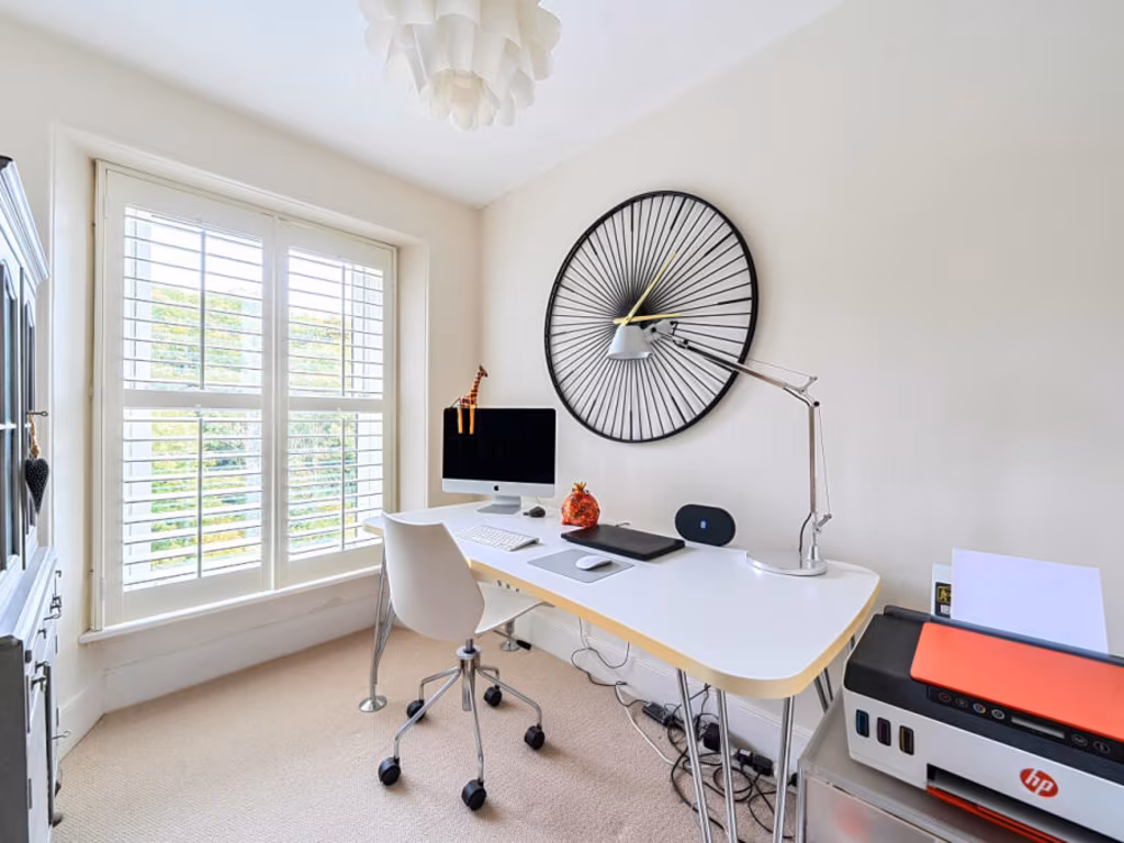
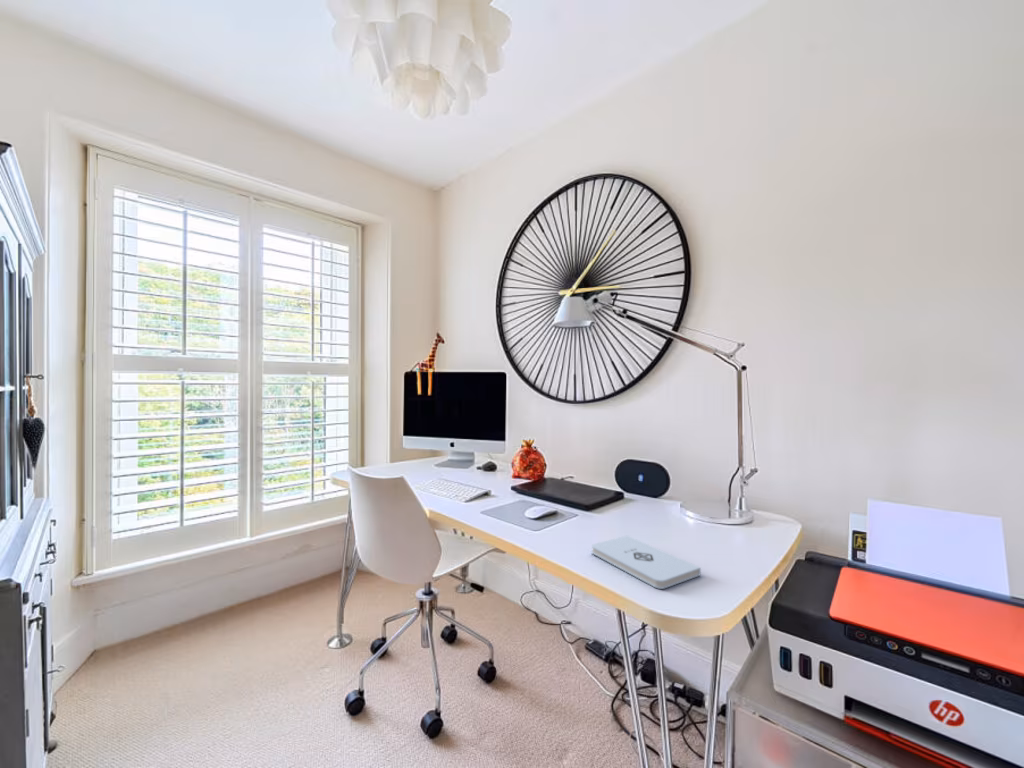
+ notepad (641, 559)
